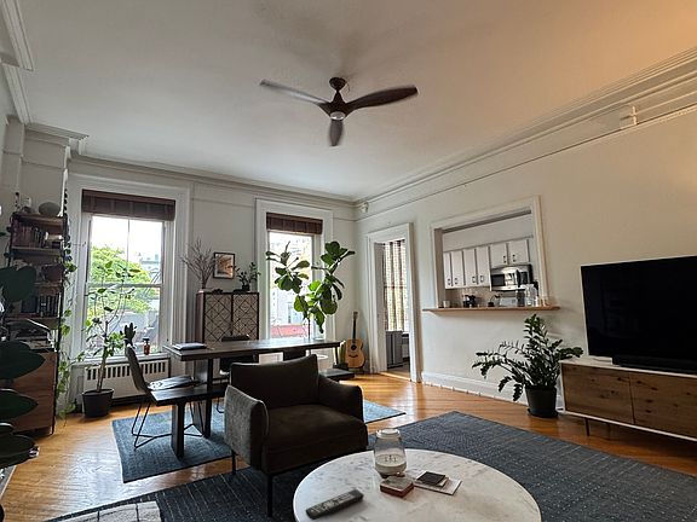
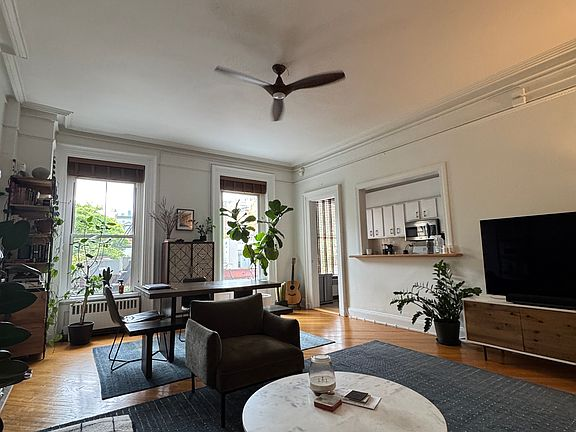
- remote control (335, 504)
